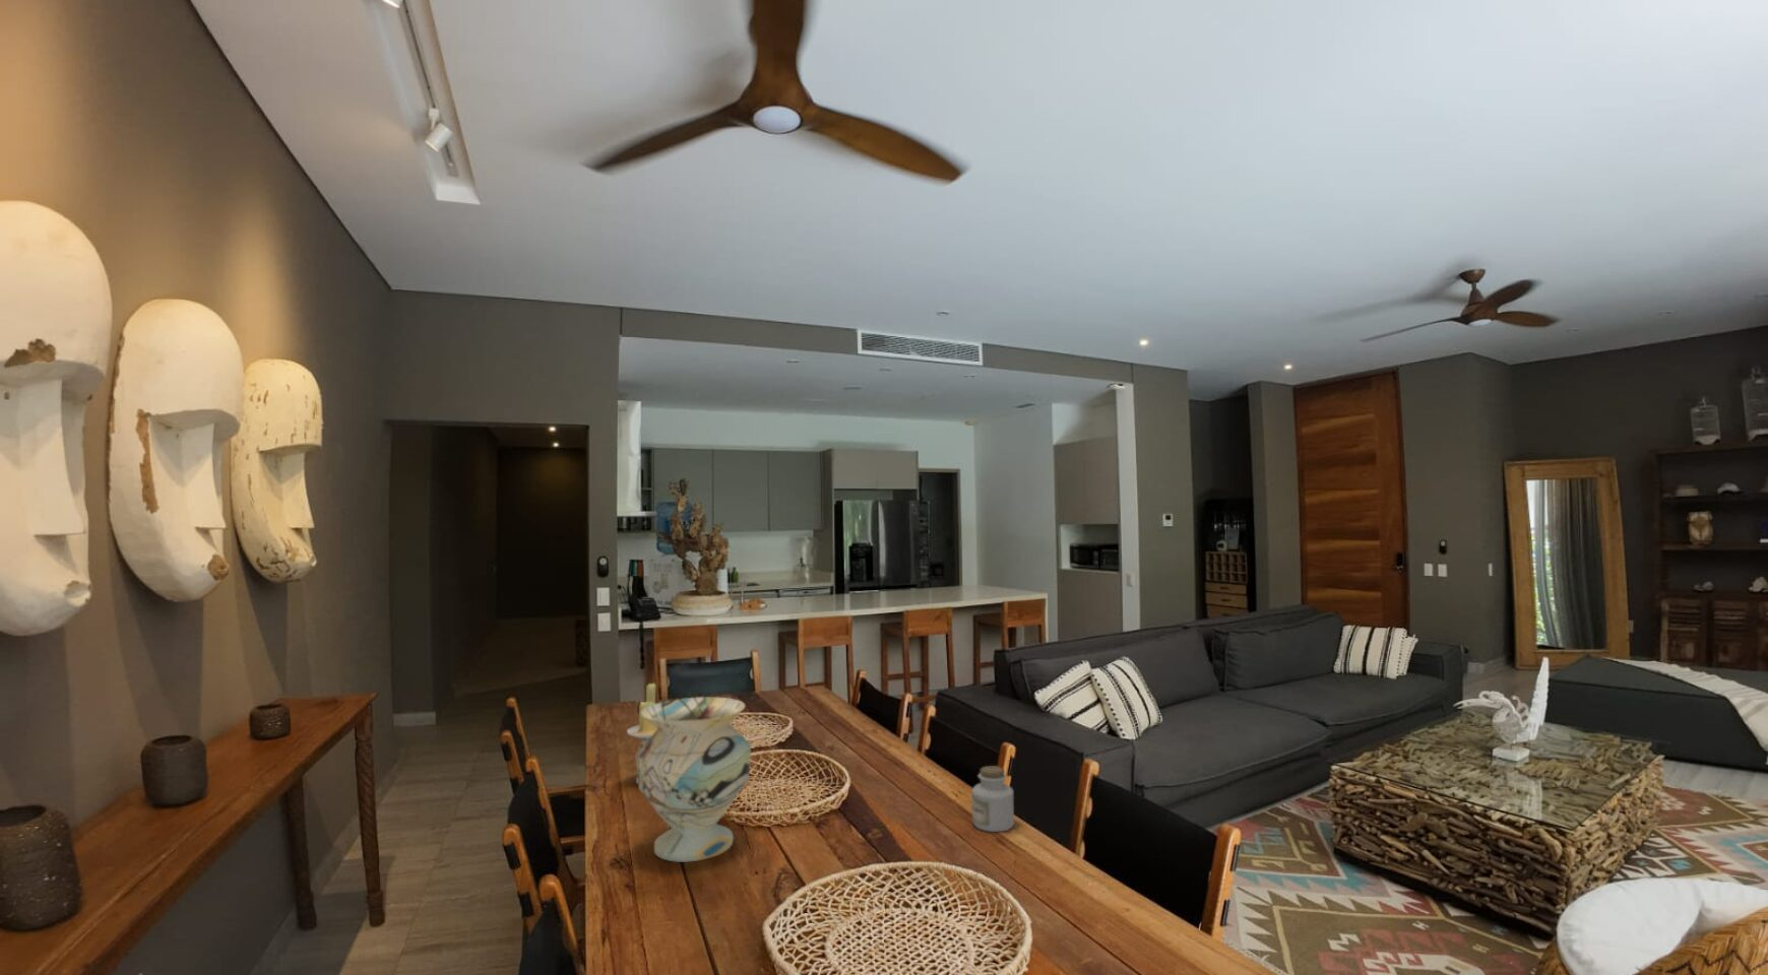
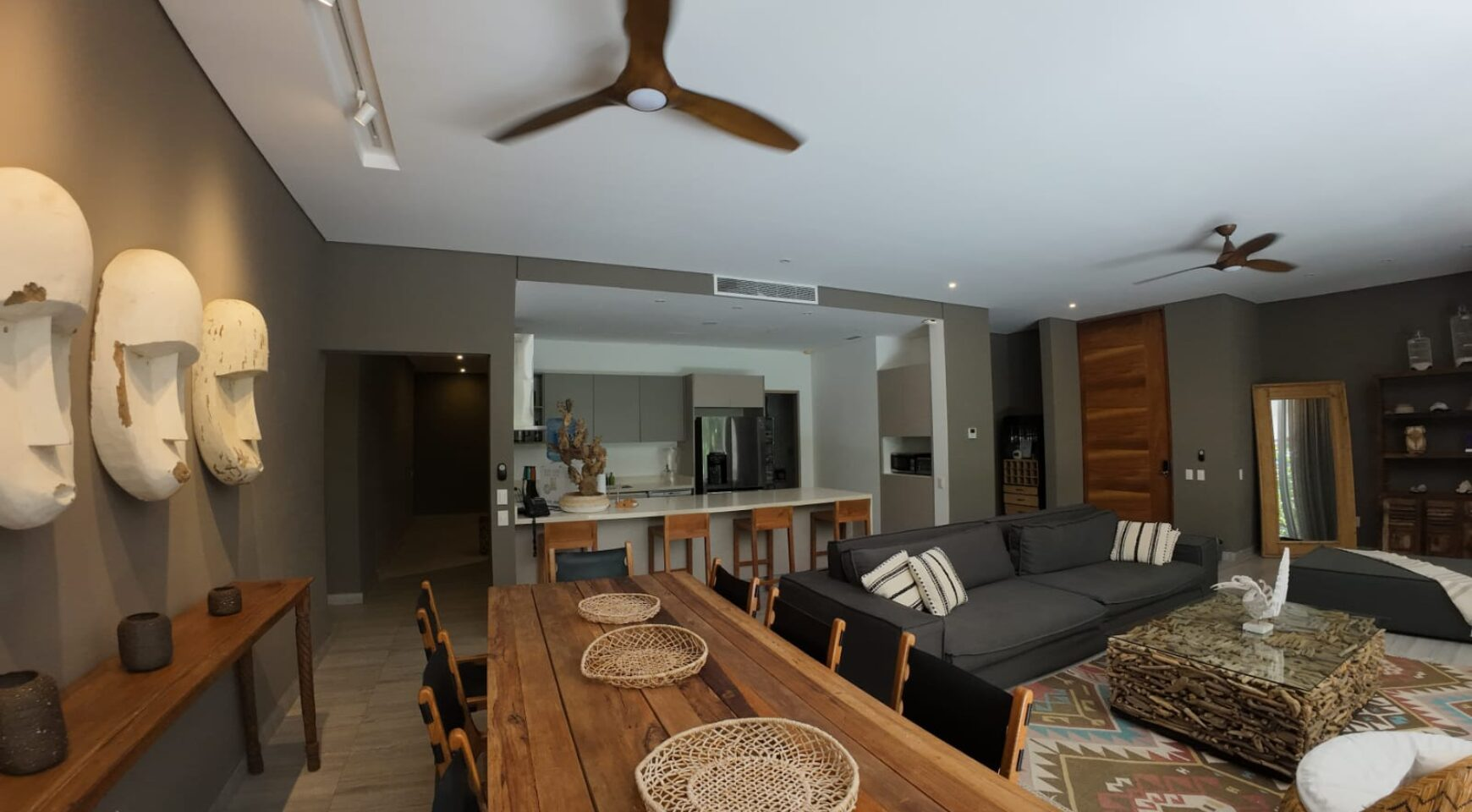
- jar (992, 796)
- decorative vase (694, 776)
- candle (651, 732)
